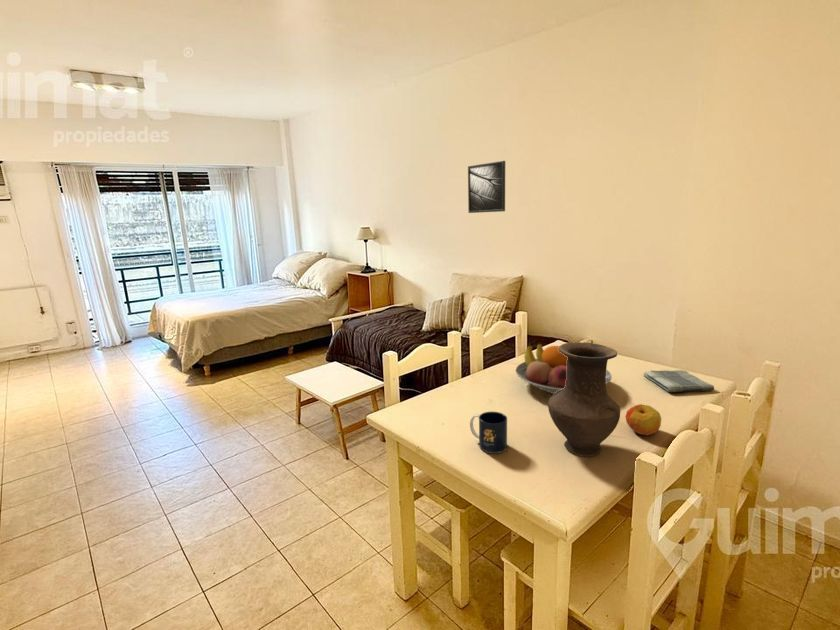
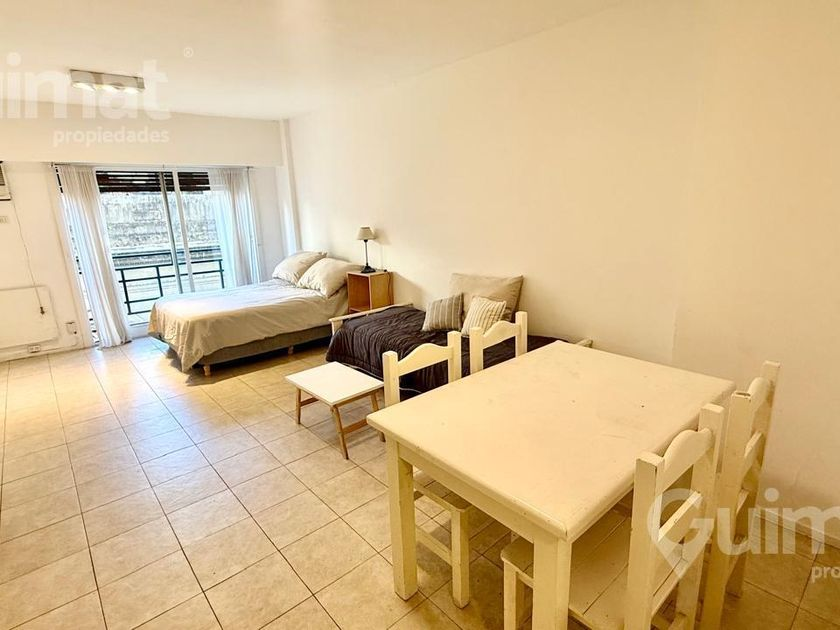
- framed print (486, 188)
- dish towel (676, 379)
- apple (643, 419)
- mug (487, 430)
- fruit bowl (562, 368)
- vase (583, 399)
